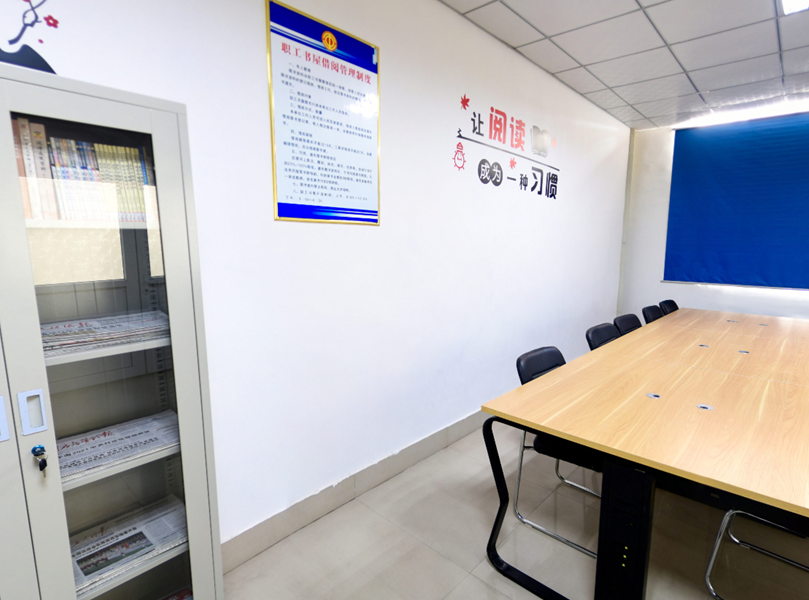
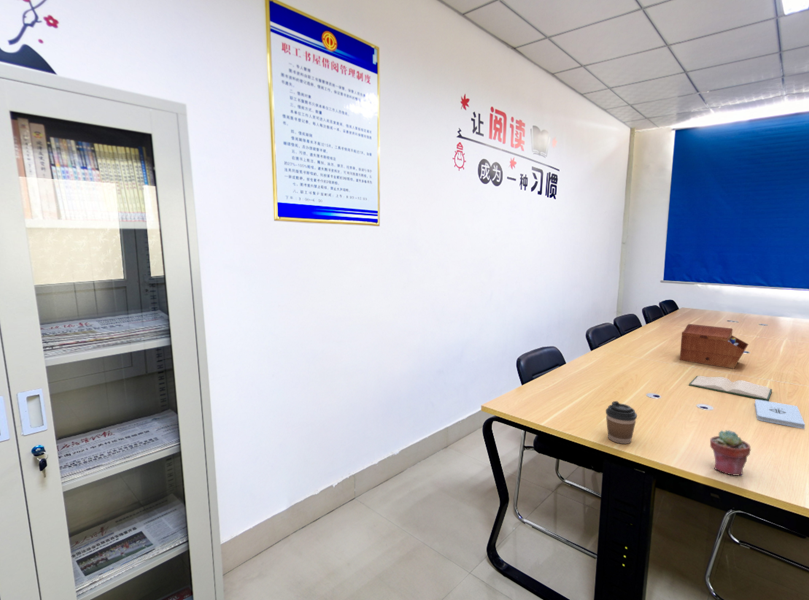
+ notepad (777, 412)
+ potted succulent (729, 450)
+ coffee cup (620, 421)
+ sewing box (714, 345)
+ hardback book (729, 385)
